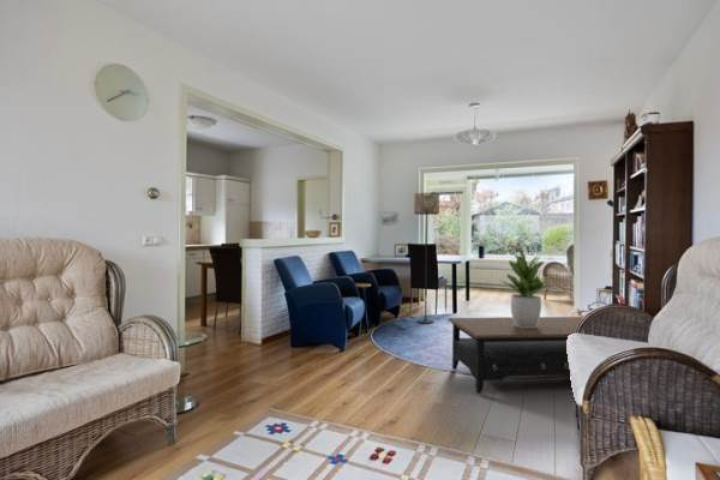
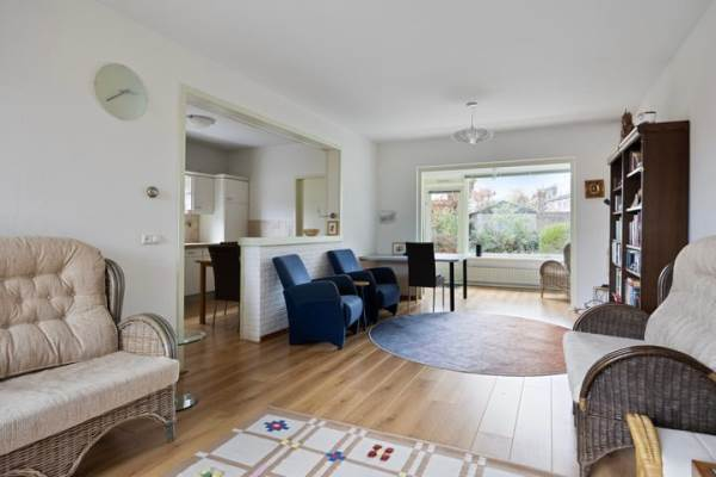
- potted plant (527, 286)
- coffee table (534, 350)
- floor lamp (426, 258)
